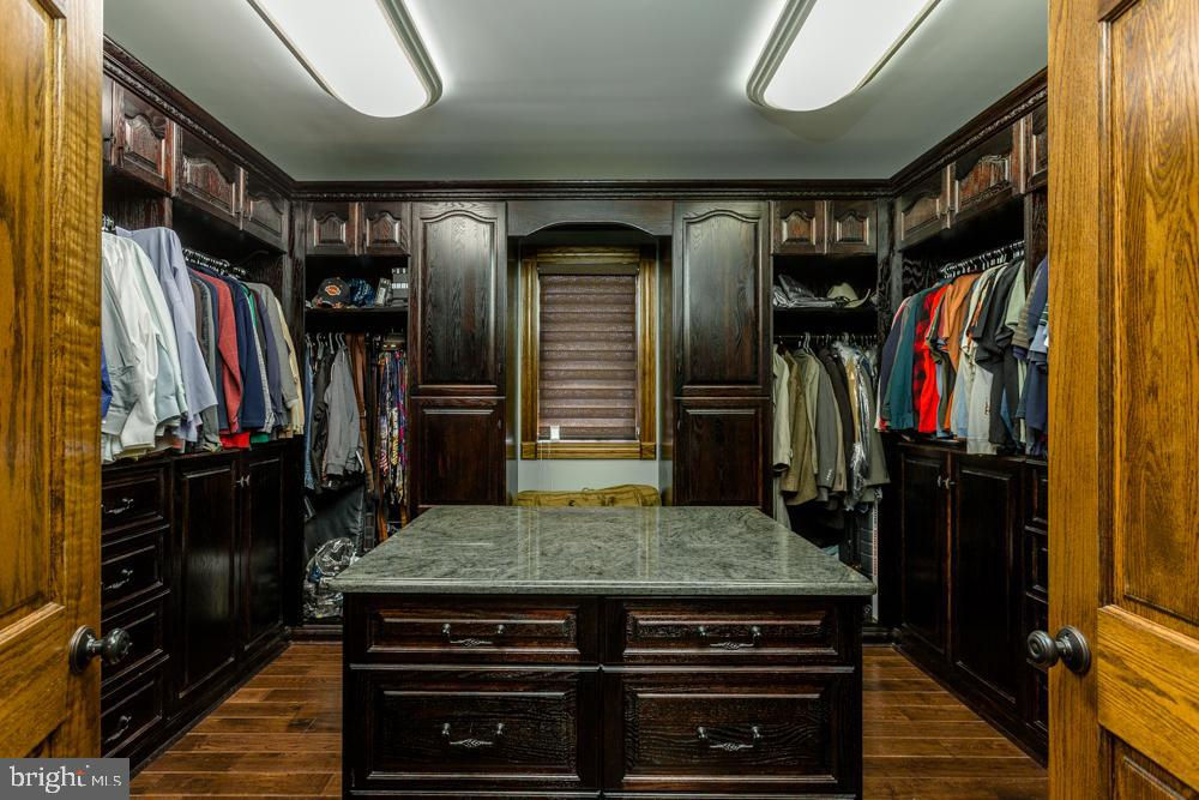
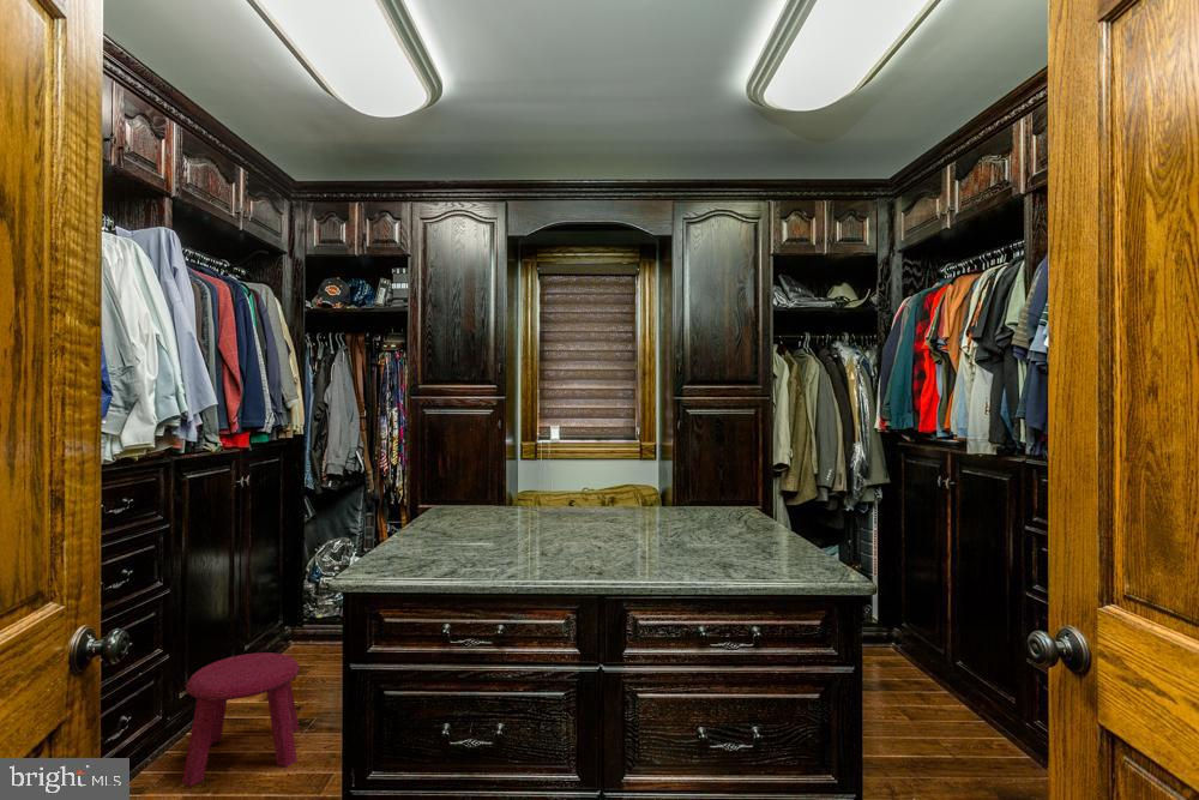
+ stool (245, 697)
